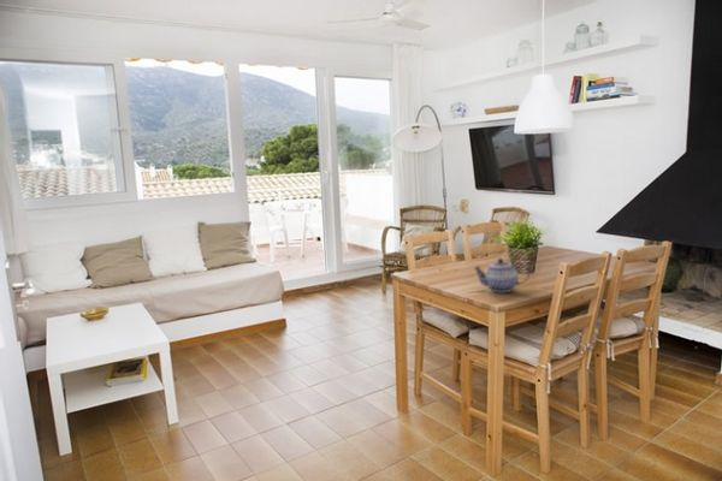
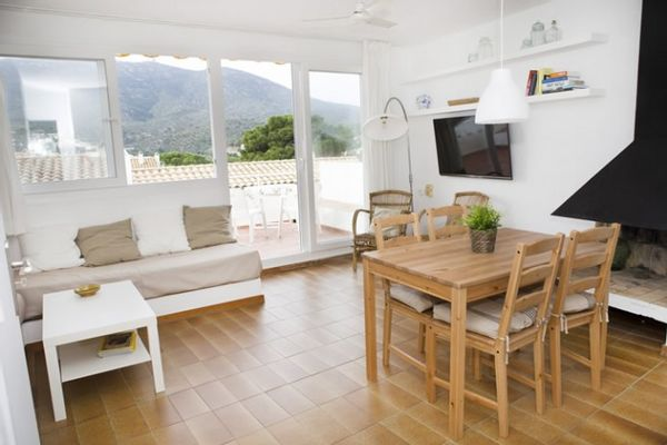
- teapot (501, 274)
